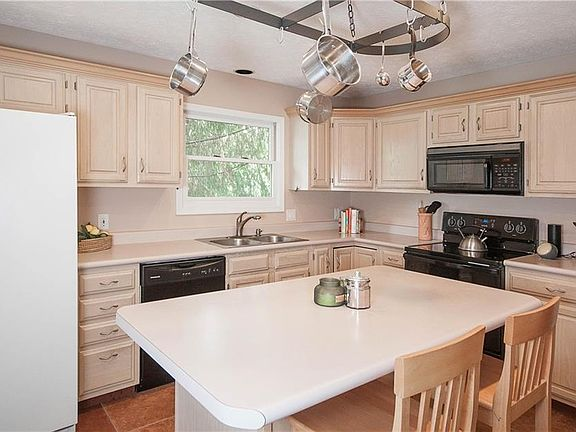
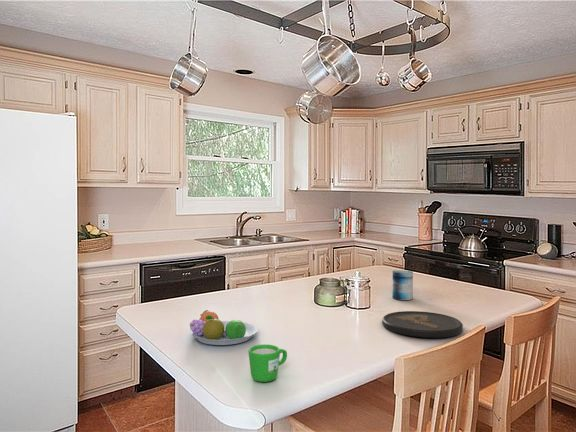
+ mug (269, 362)
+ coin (421, 323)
+ beverage can (402, 284)
+ fruit bowl (224, 324)
